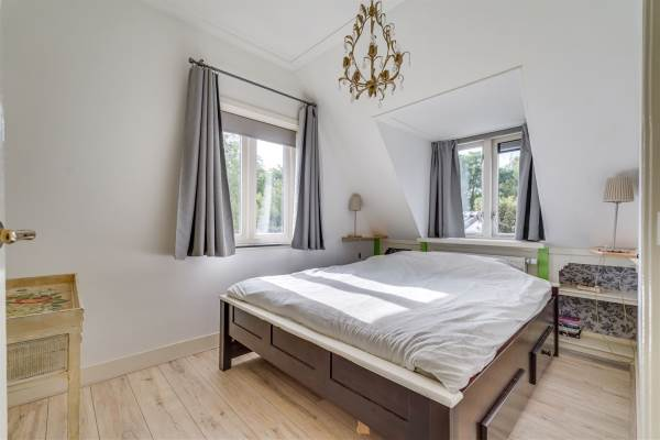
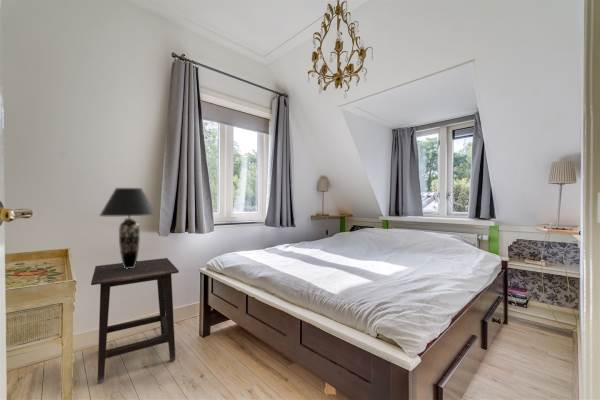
+ side table (139, 319)
+ table lamp (129, 227)
